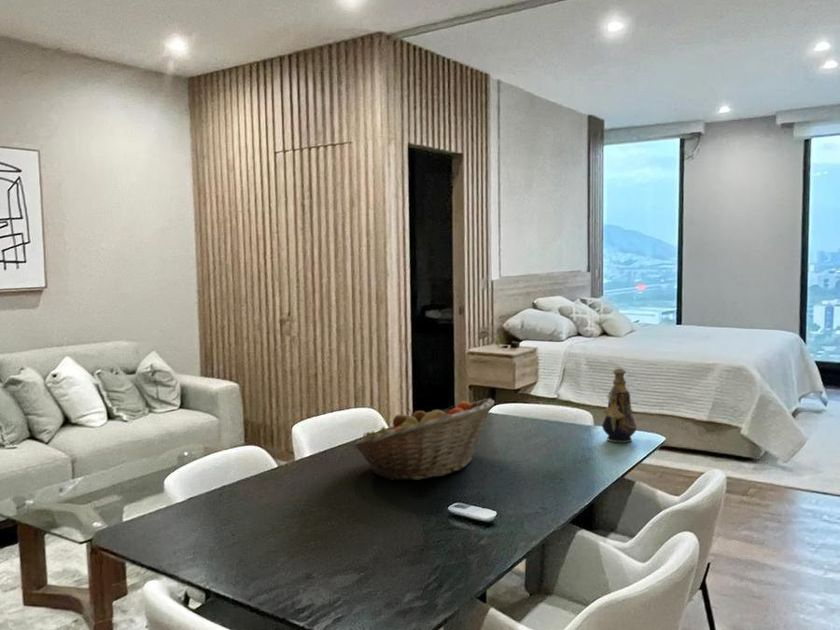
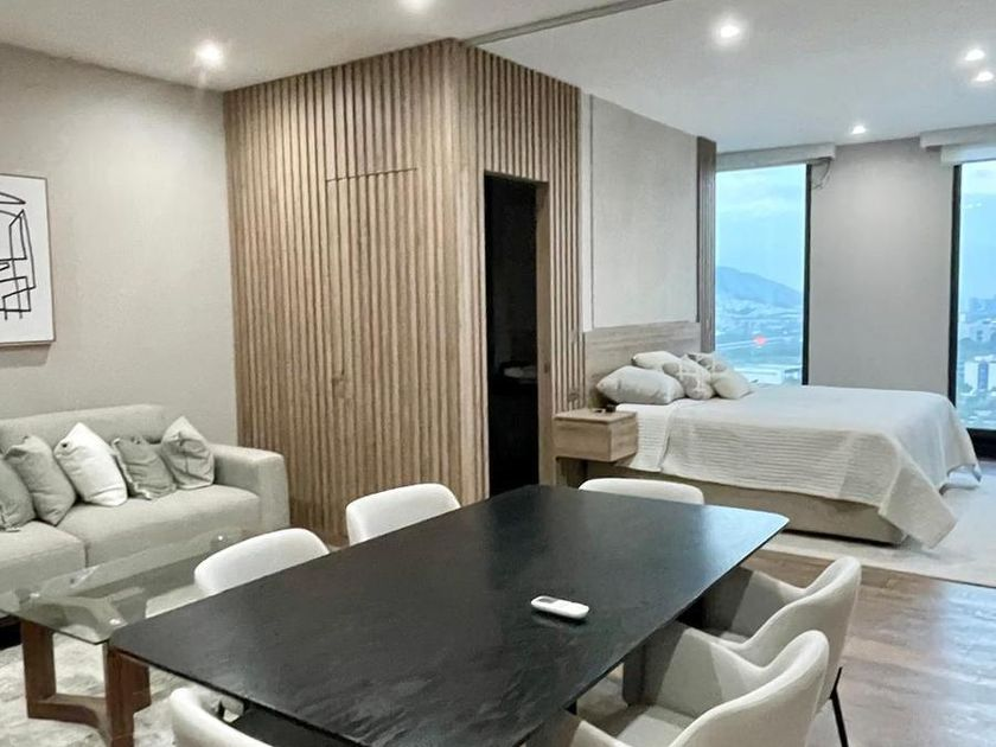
- decorative vase (619, 404)
- fruit basket (426, 433)
